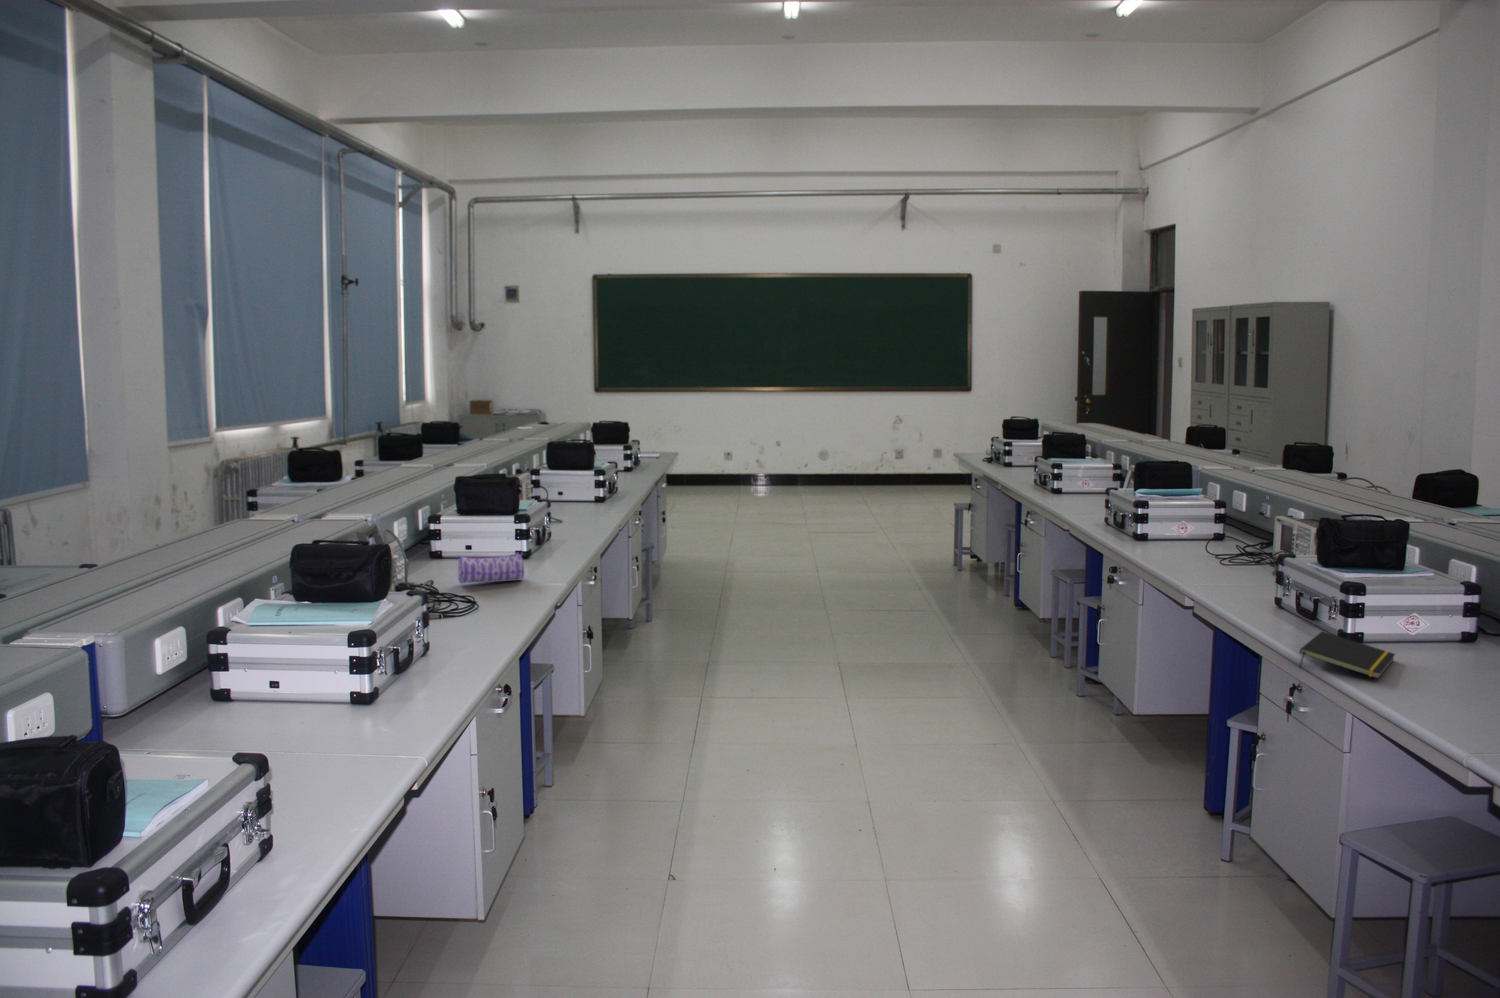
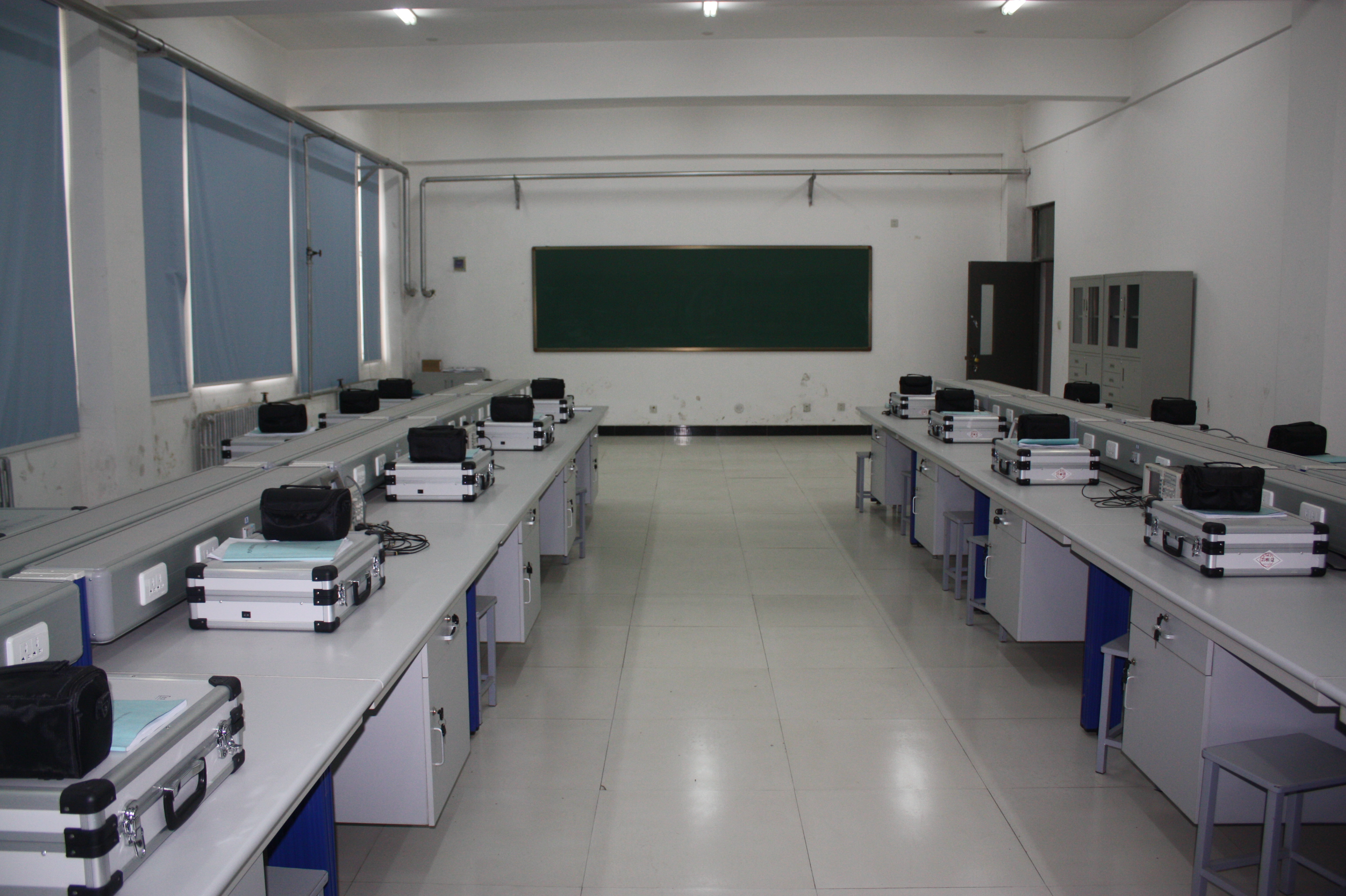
- pencil case (491, 567)
- notepad (1348, 654)
